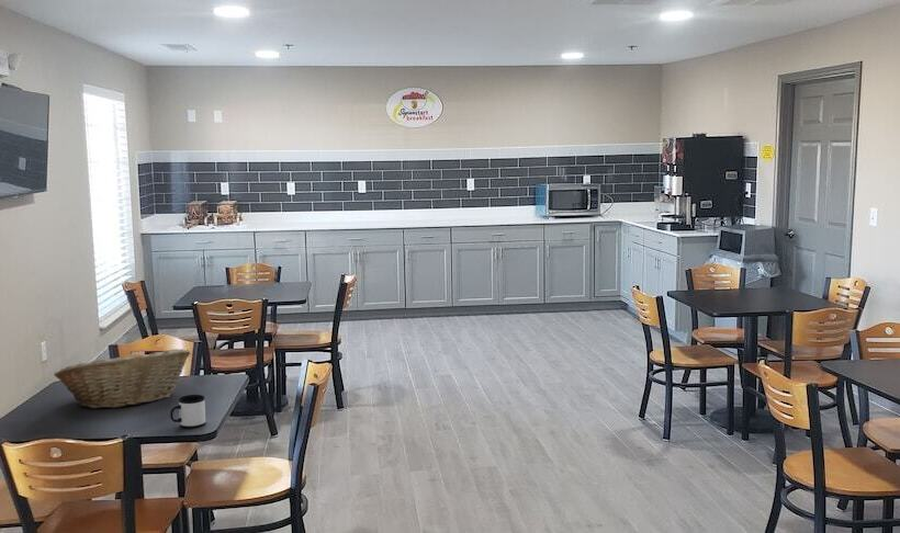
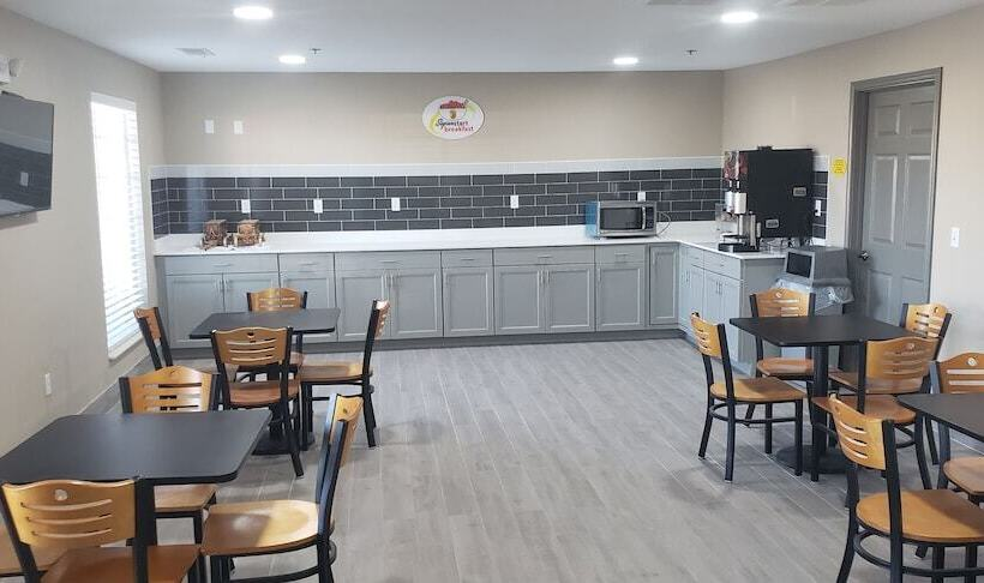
- mug (187, 411)
- fruit basket (125, 373)
